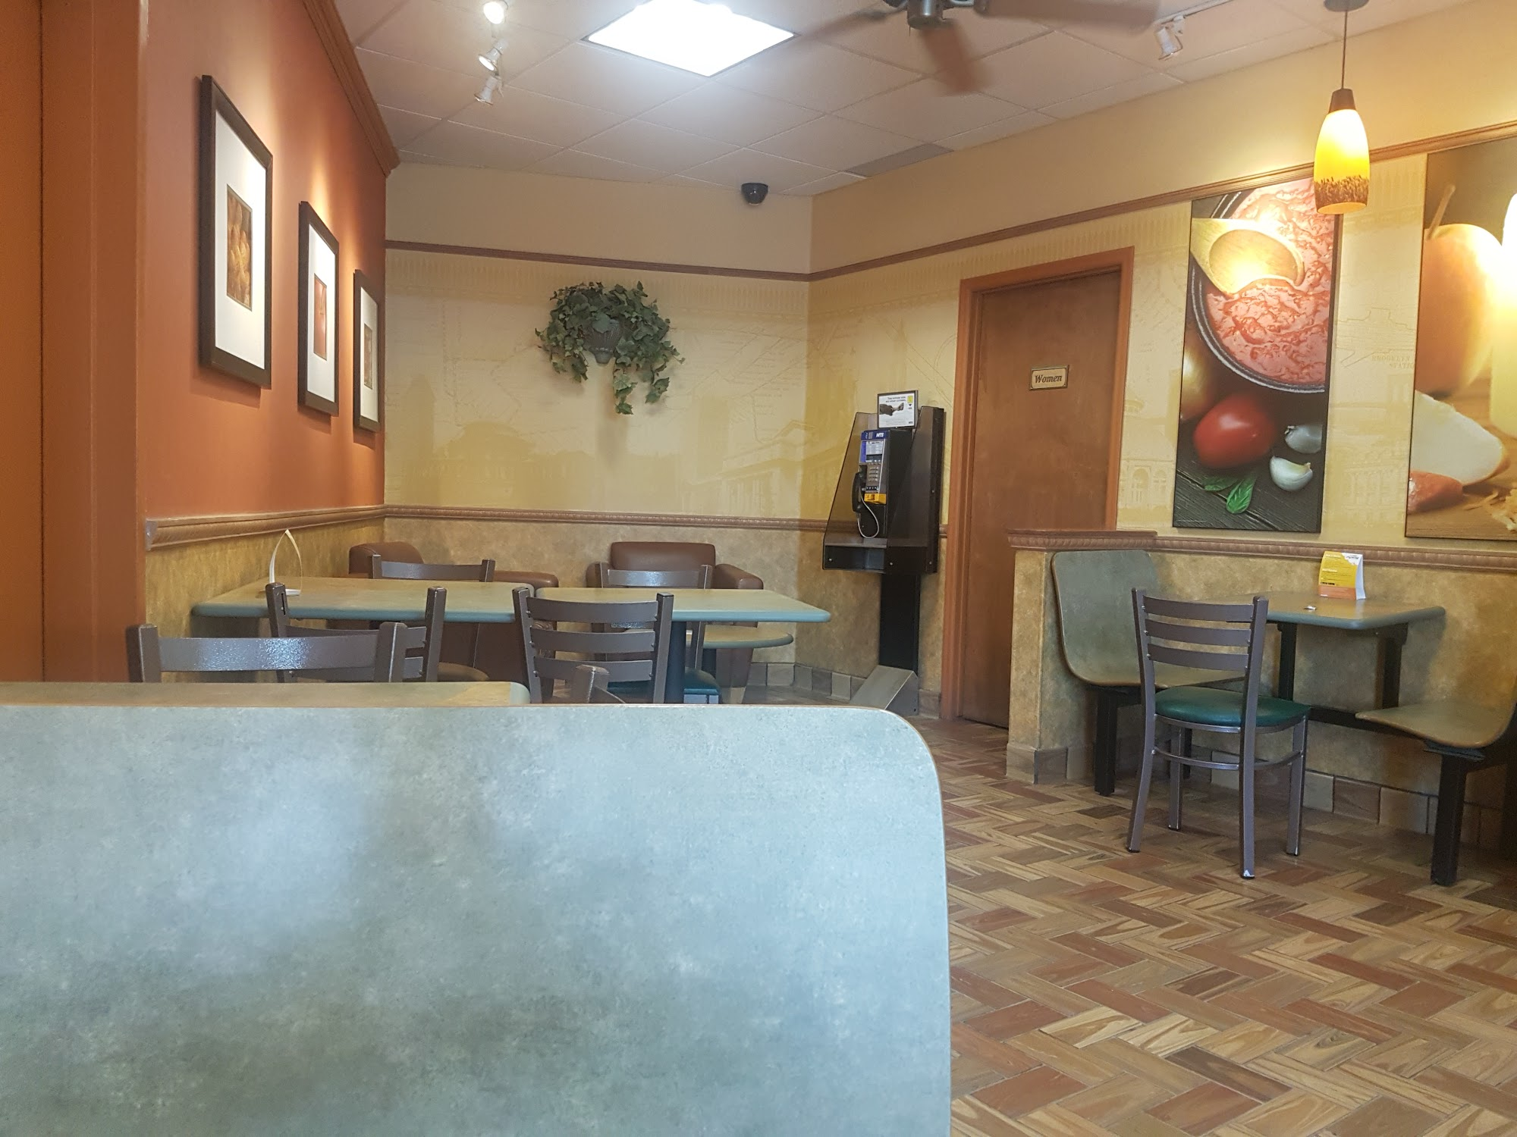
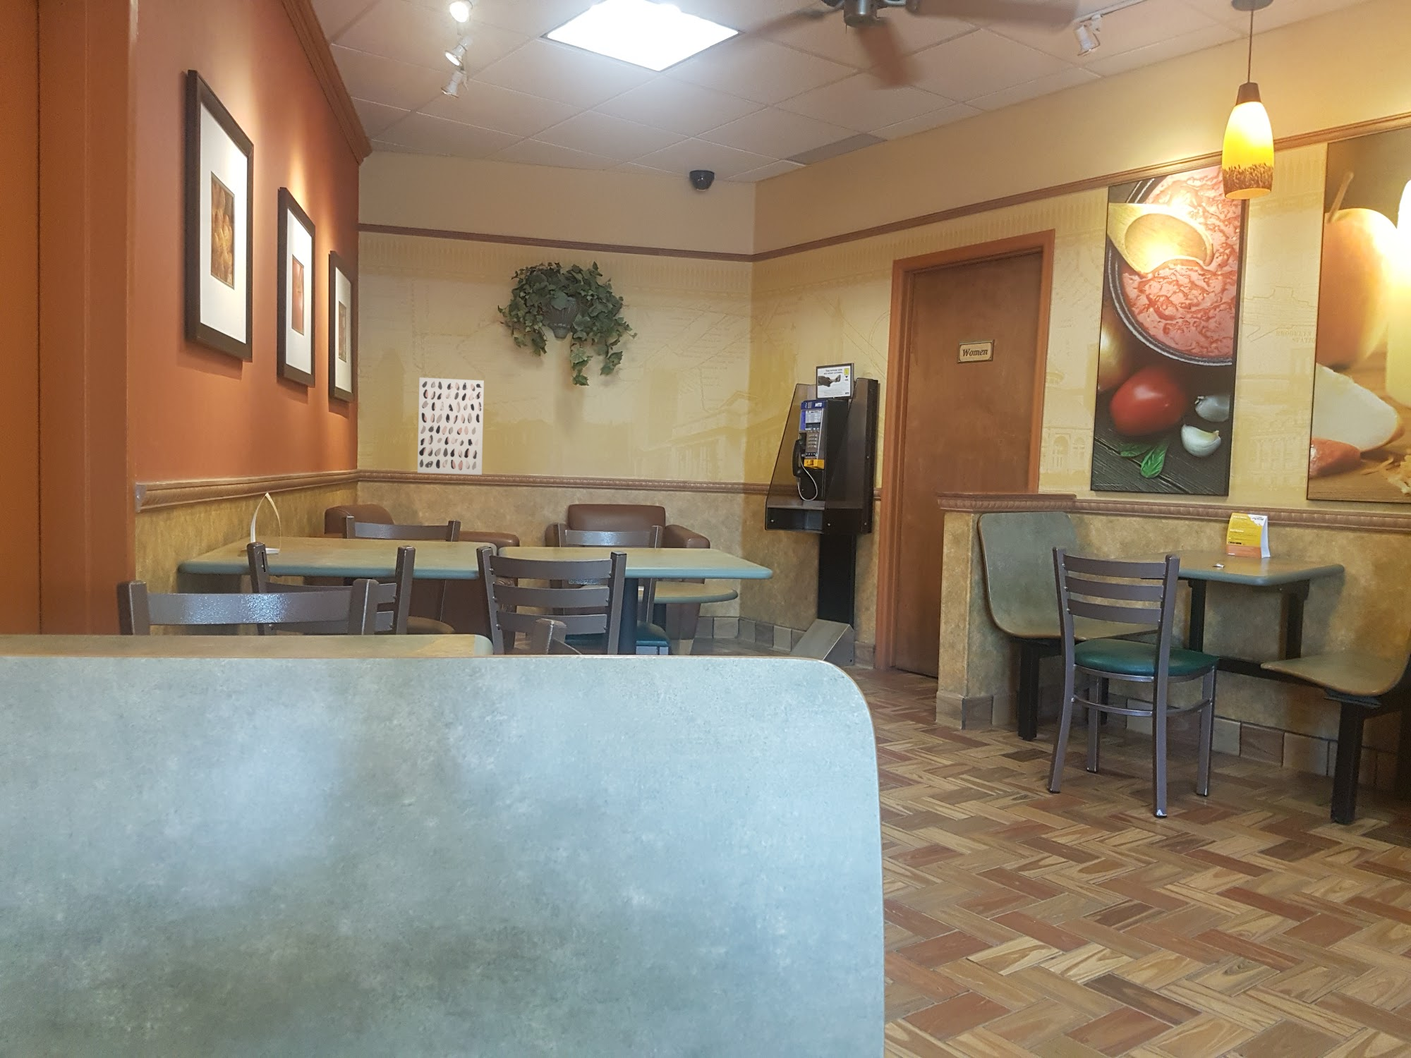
+ wall art (451, 426)
